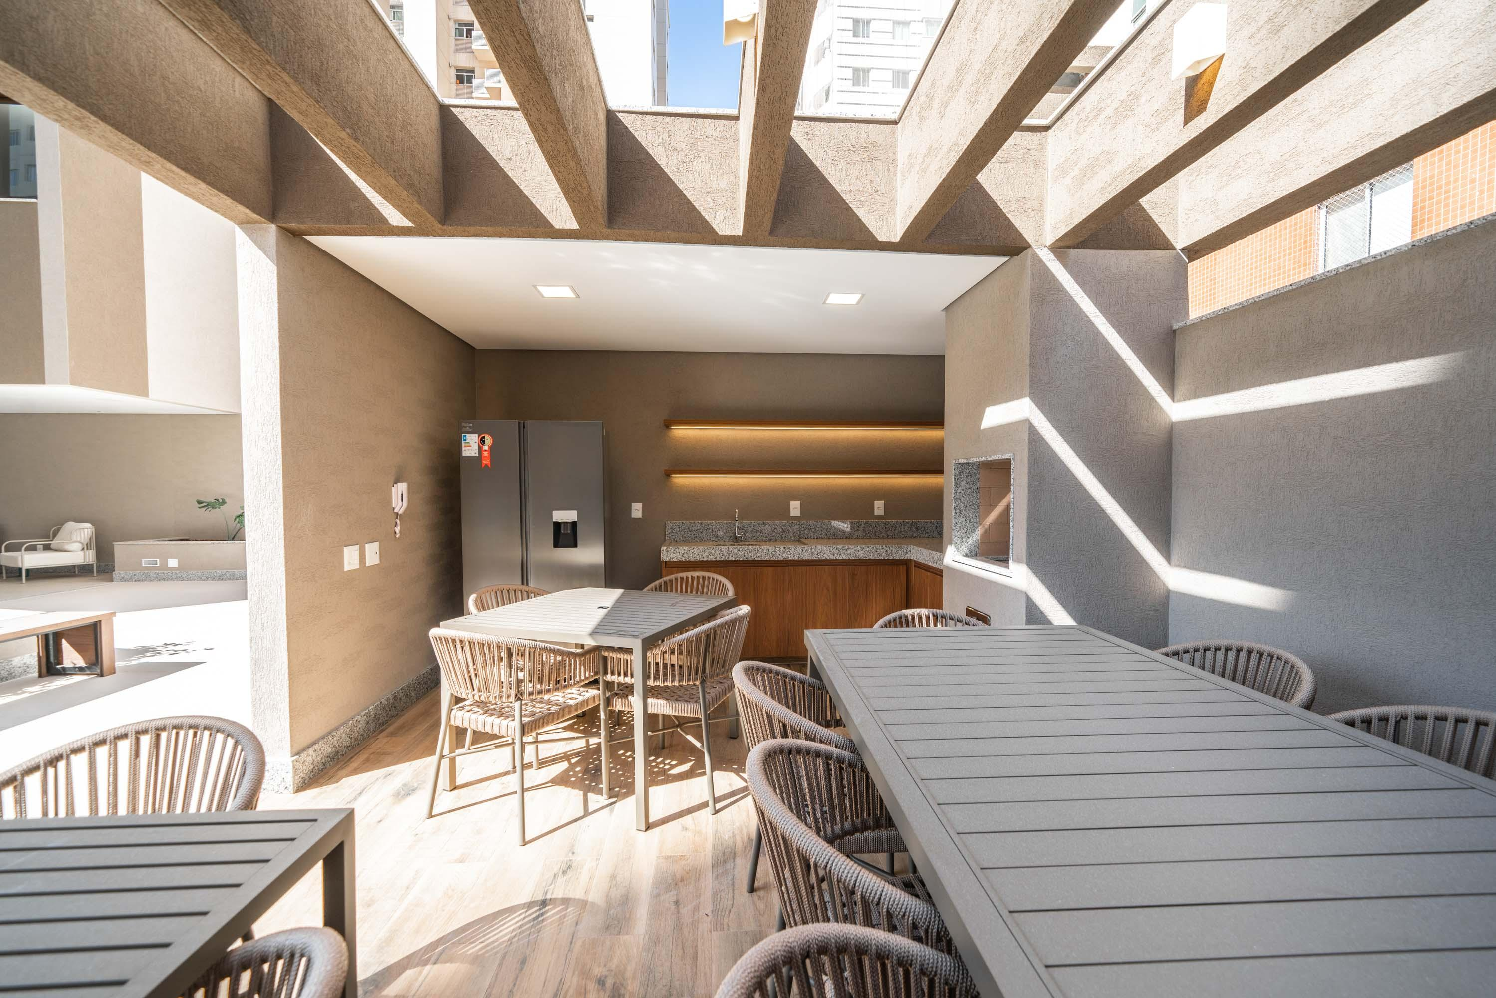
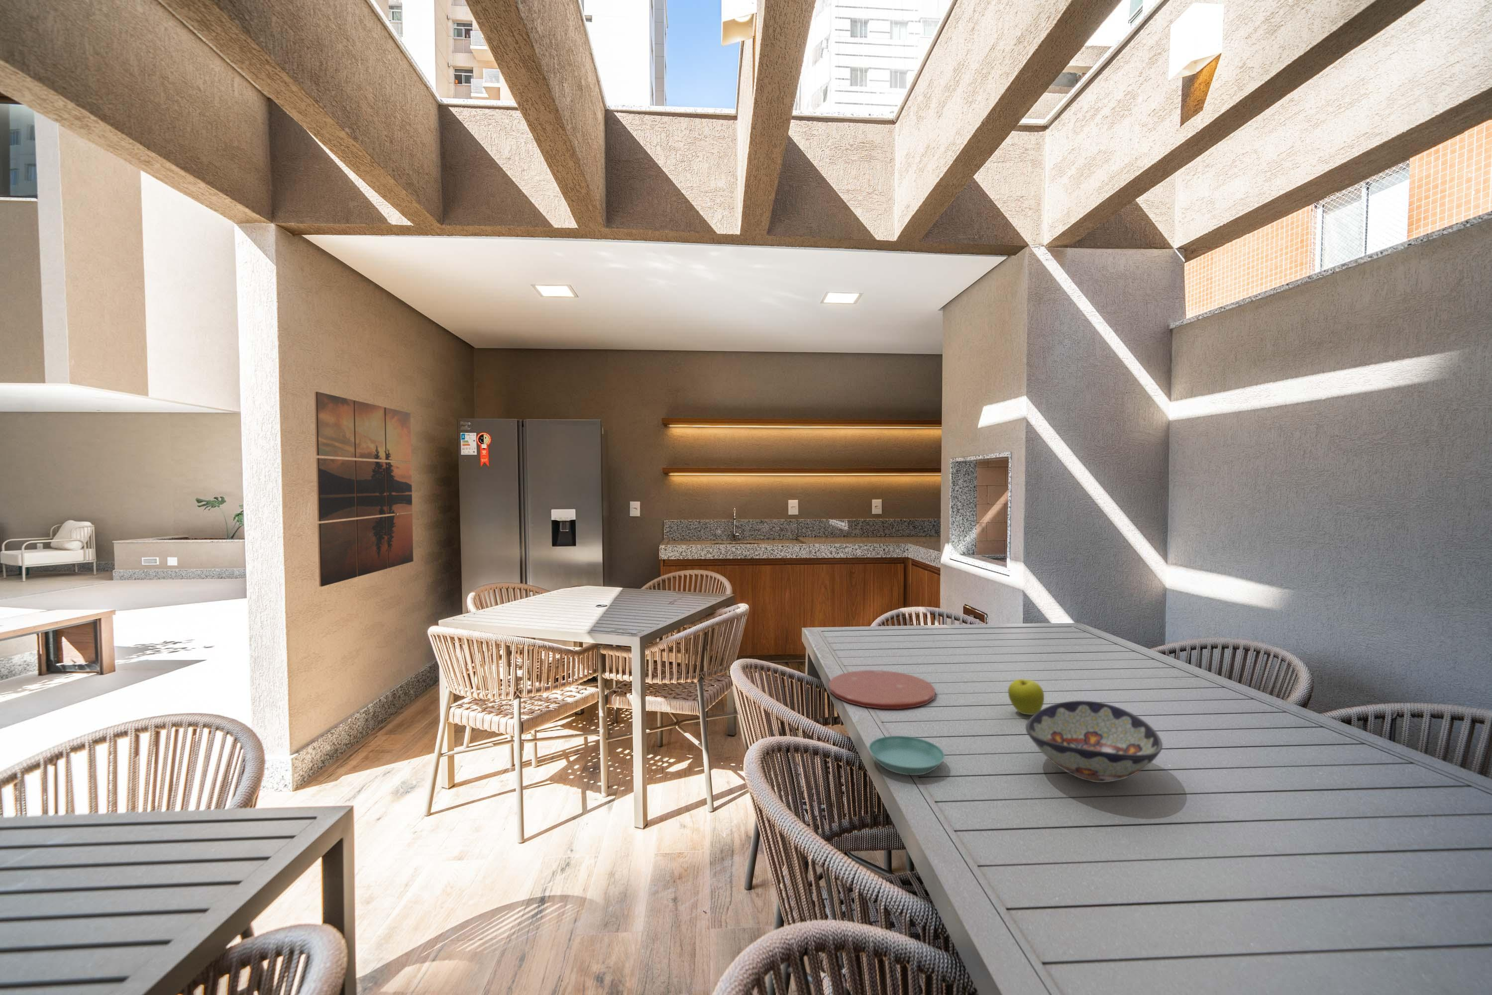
+ saucer (905, 756)
+ wall art (370, 488)
+ decorative bowl (1090, 746)
+ fruit (1025, 696)
+ plate (881, 687)
